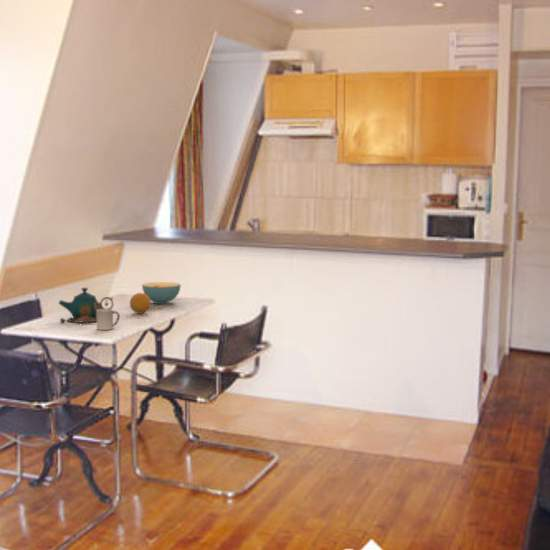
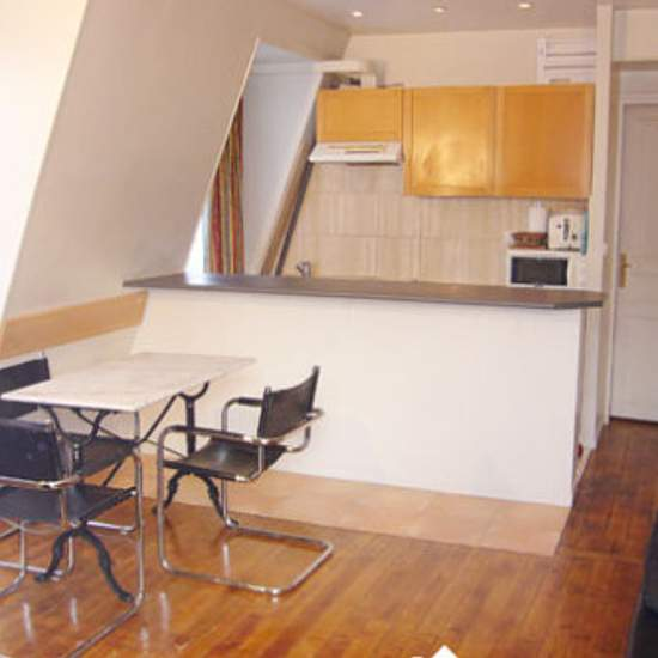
- cup (108, 319)
- fruit (140, 303)
- cereal bowl (161, 293)
- teapot (86, 303)
